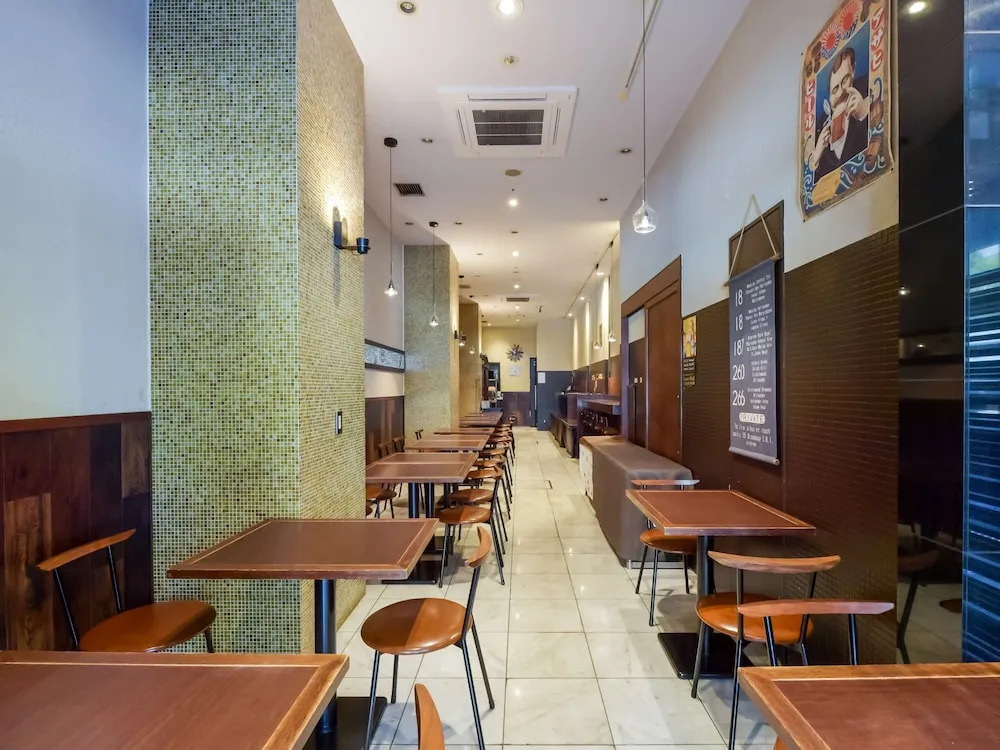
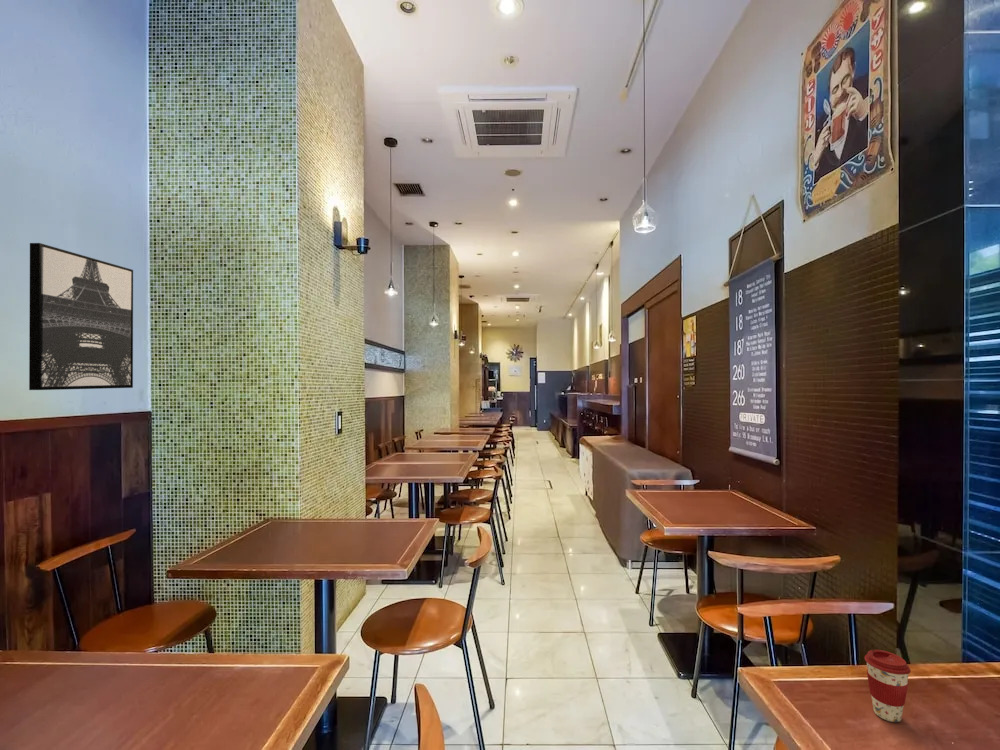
+ wall art (87, 323)
+ coffee cup (887, 685)
